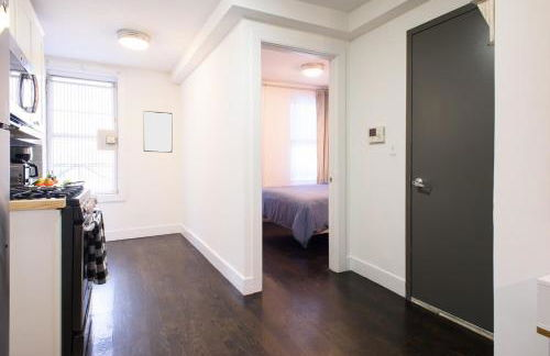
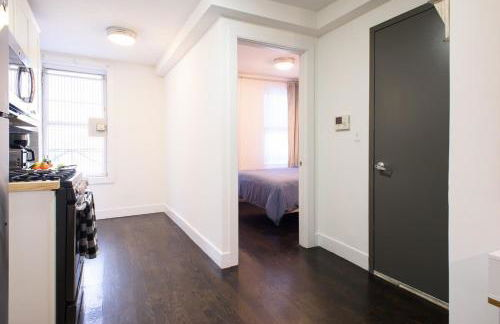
- writing board (157, 132)
